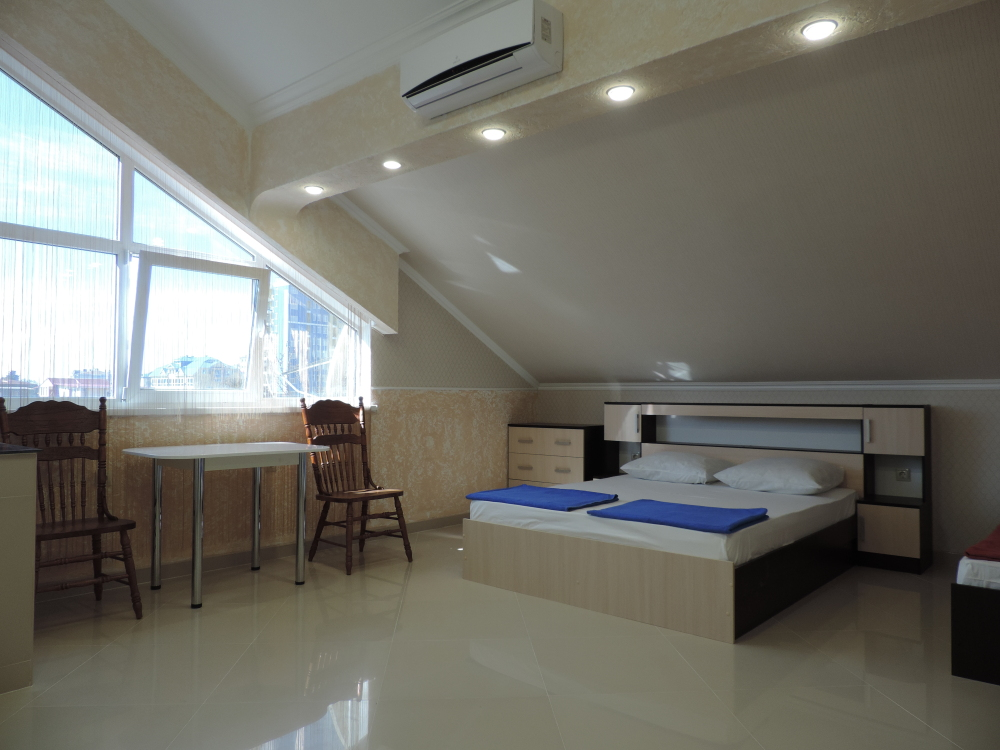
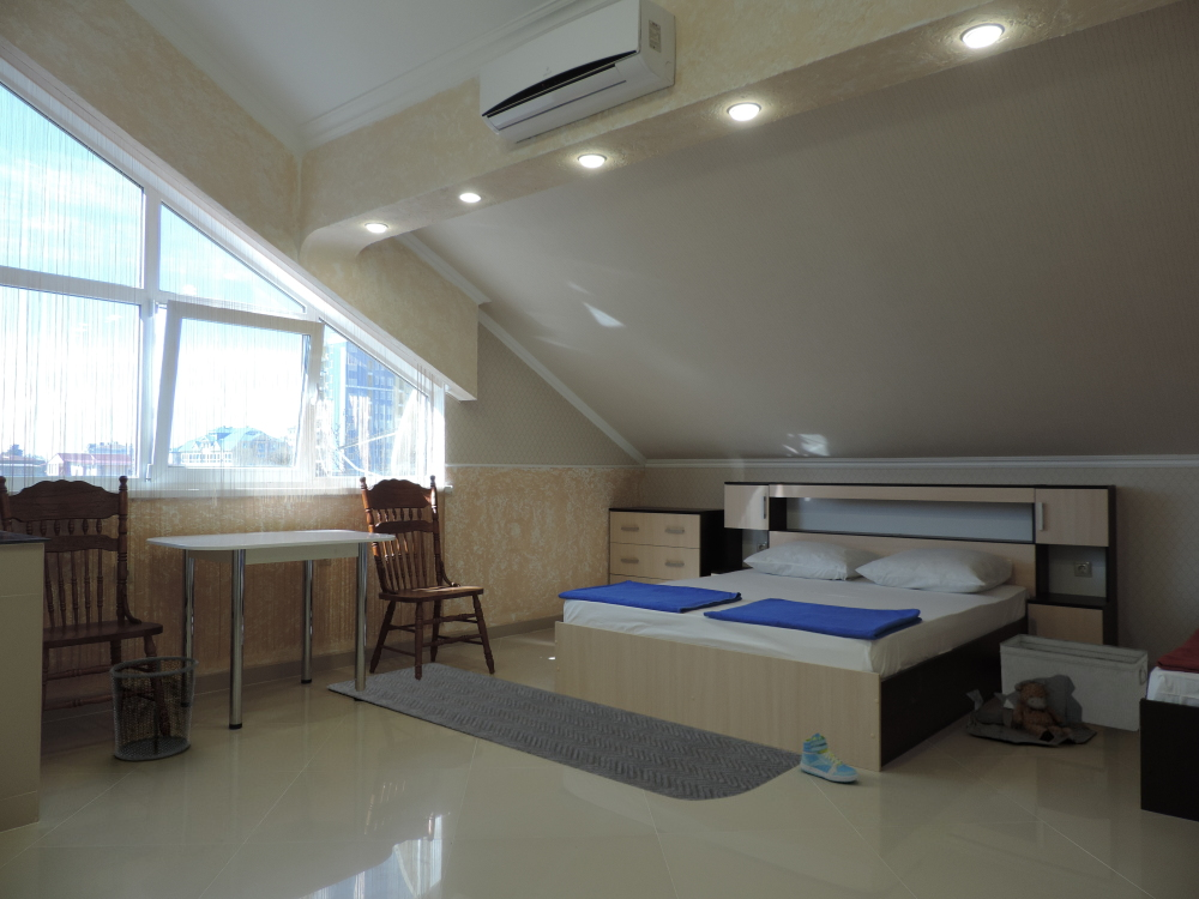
+ storage bin (1072, 680)
+ bag (1025, 705)
+ rug (535, 717)
+ sneaker (827, 755)
+ waste bin (153, 706)
